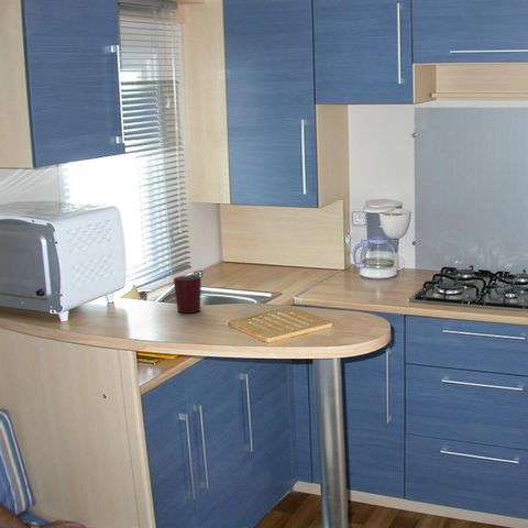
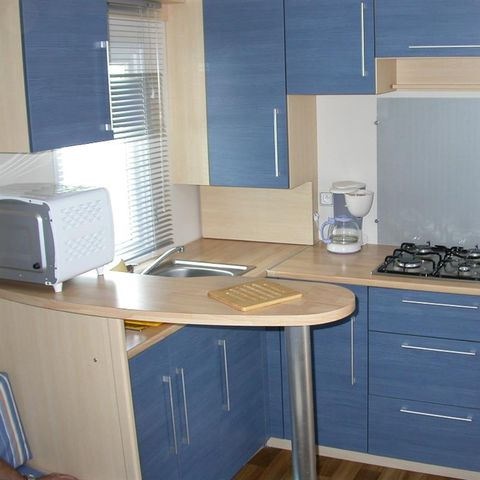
- mug (187, 295)
